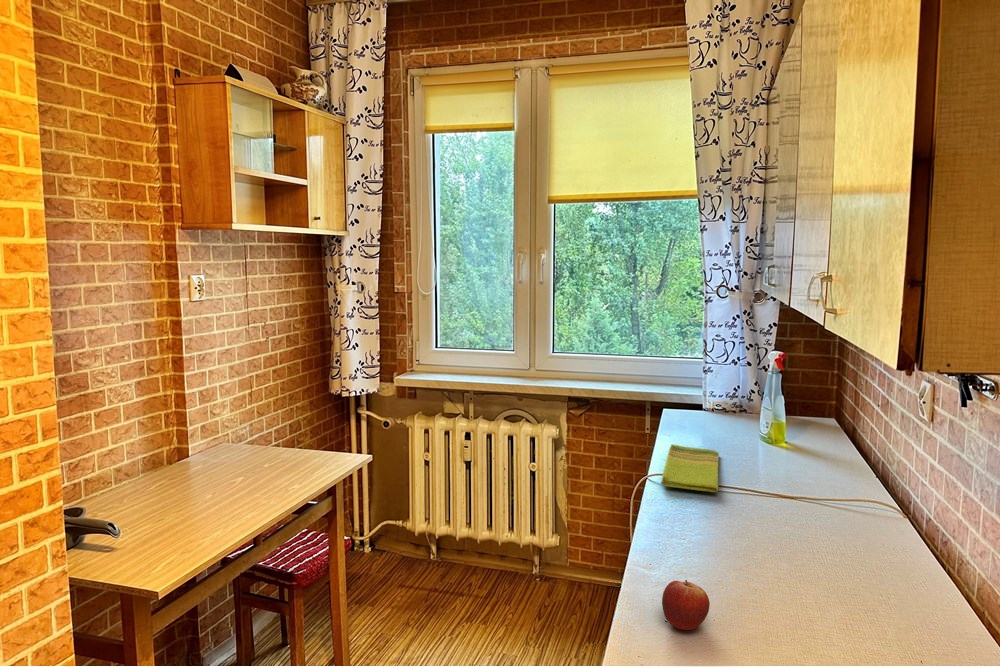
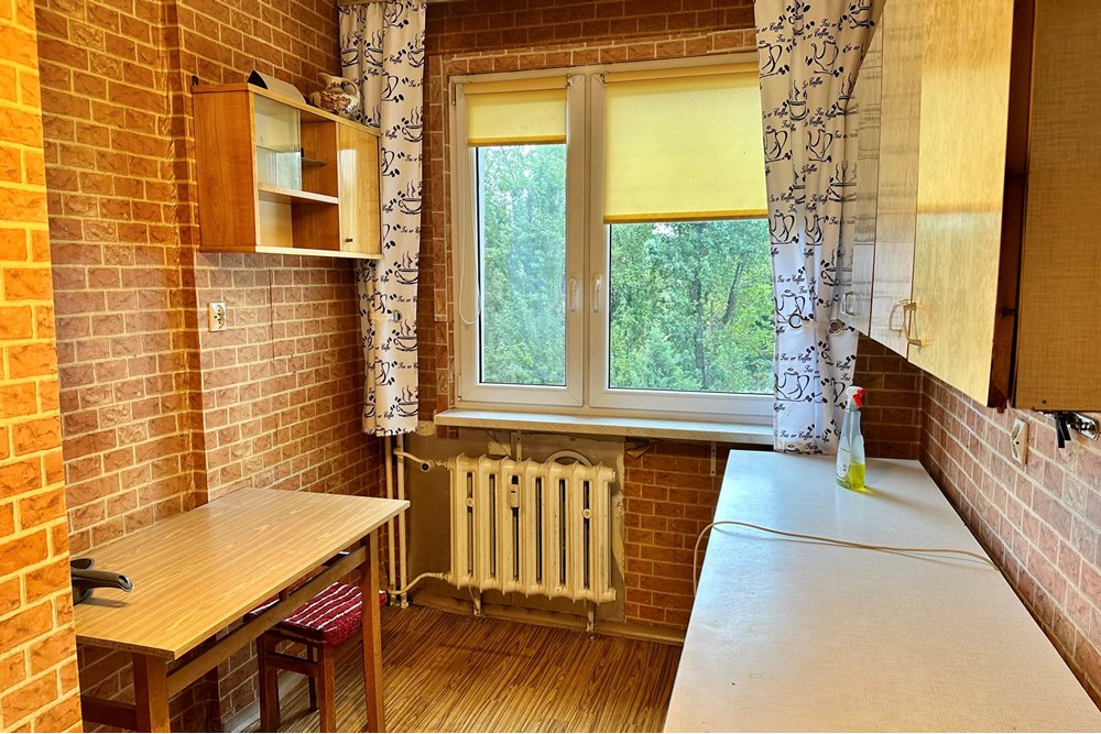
- dish towel (691, 466)
- fruit (685, 603)
